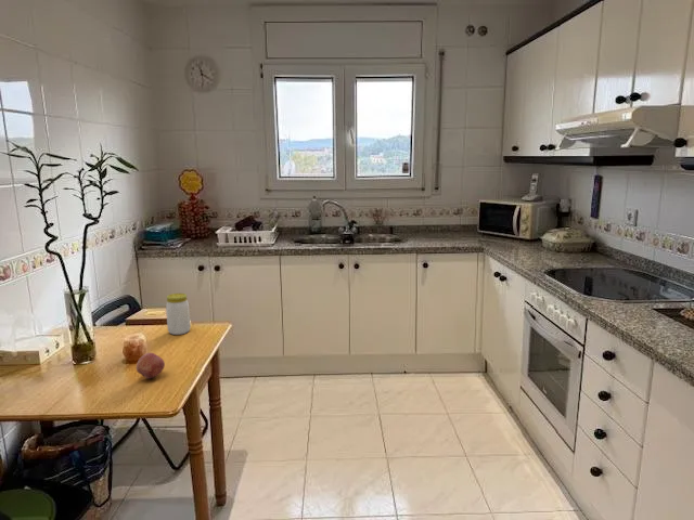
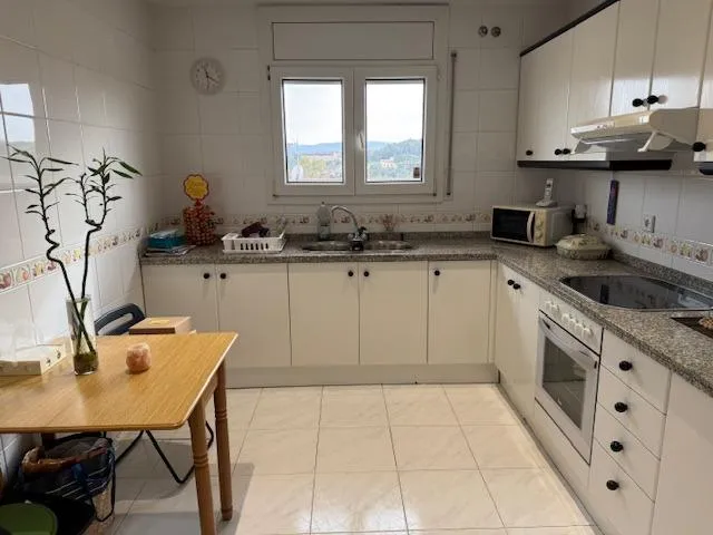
- fruit (150, 365)
- jar (178, 313)
